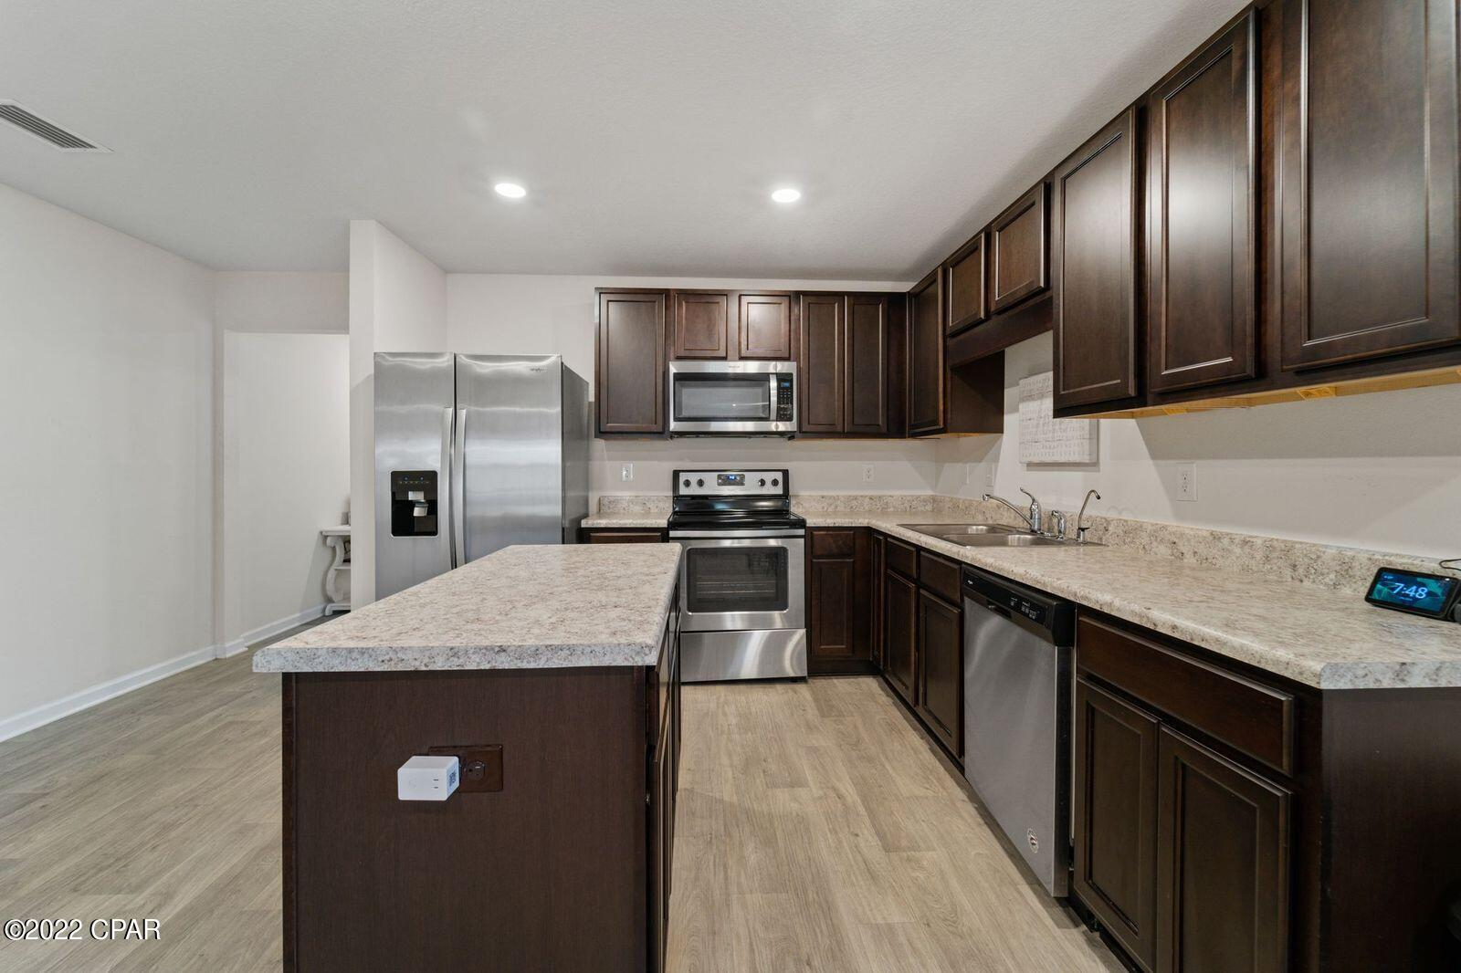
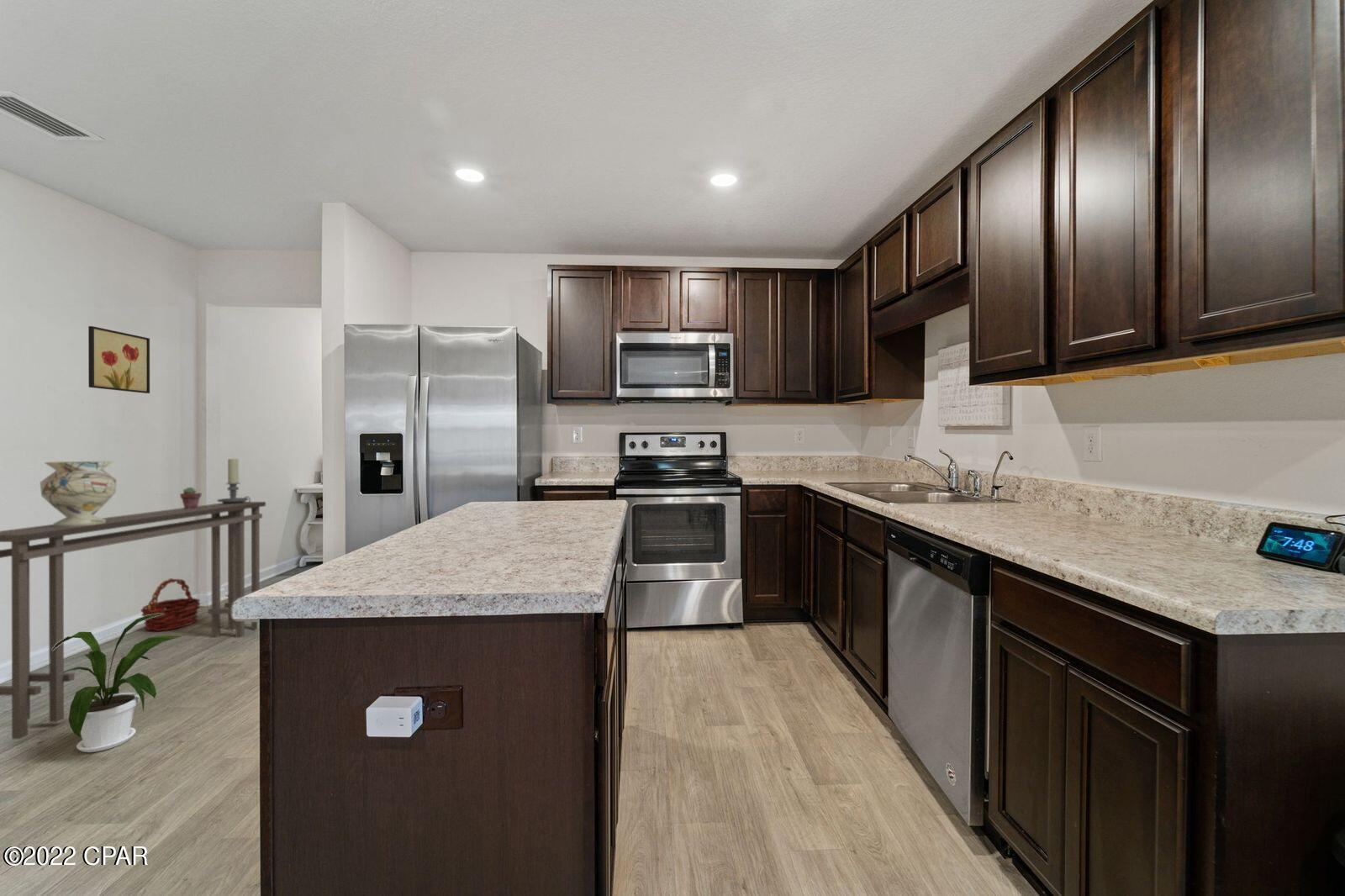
+ decorative vase (79, 493)
+ potted succulent (191, 497)
+ wall art (119, 361)
+ console table (142, 539)
+ house plant (113, 679)
+ basket (171, 602)
+ candle holder (235, 480)
